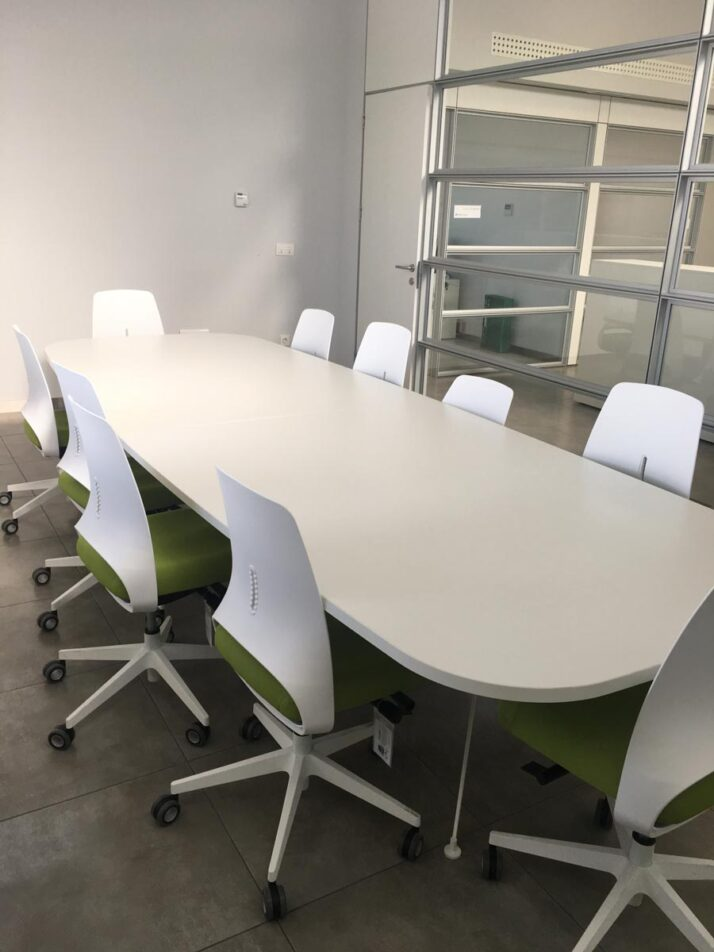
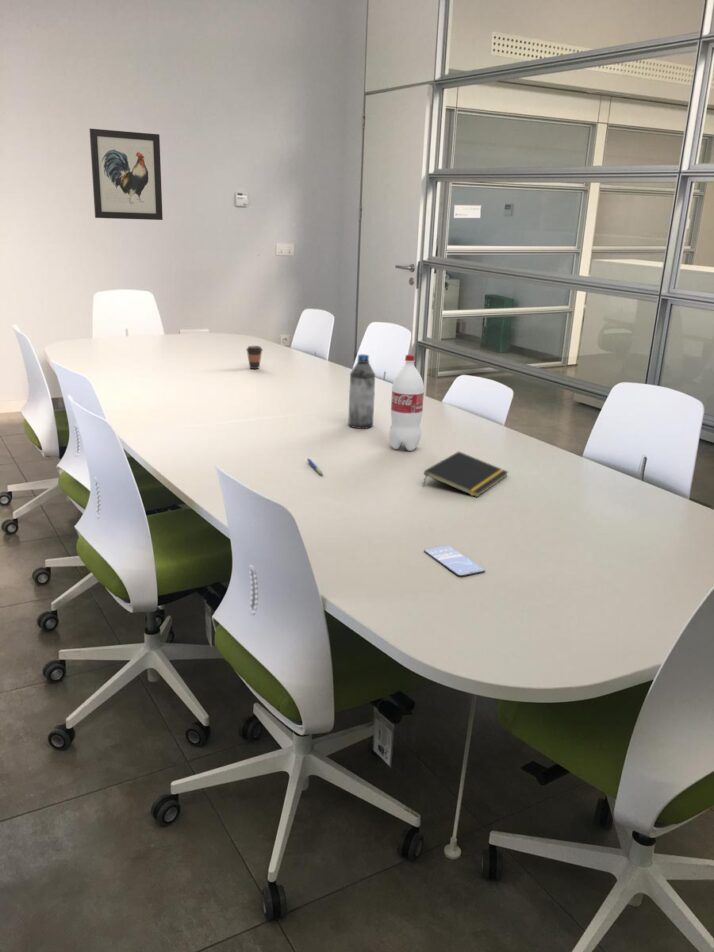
+ bottle (407, 402)
+ smartphone (453, 560)
+ coffee cup (254, 357)
+ pen (315, 467)
+ wall art (127, 176)
+ water bottle (361, 390)
+ notepad (467, 473)
